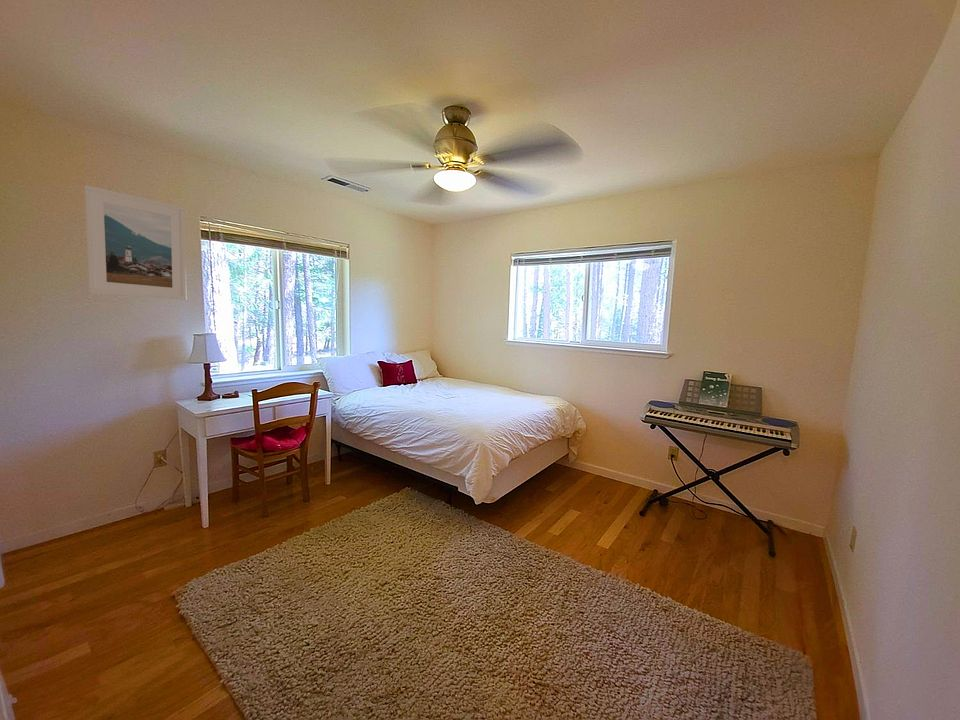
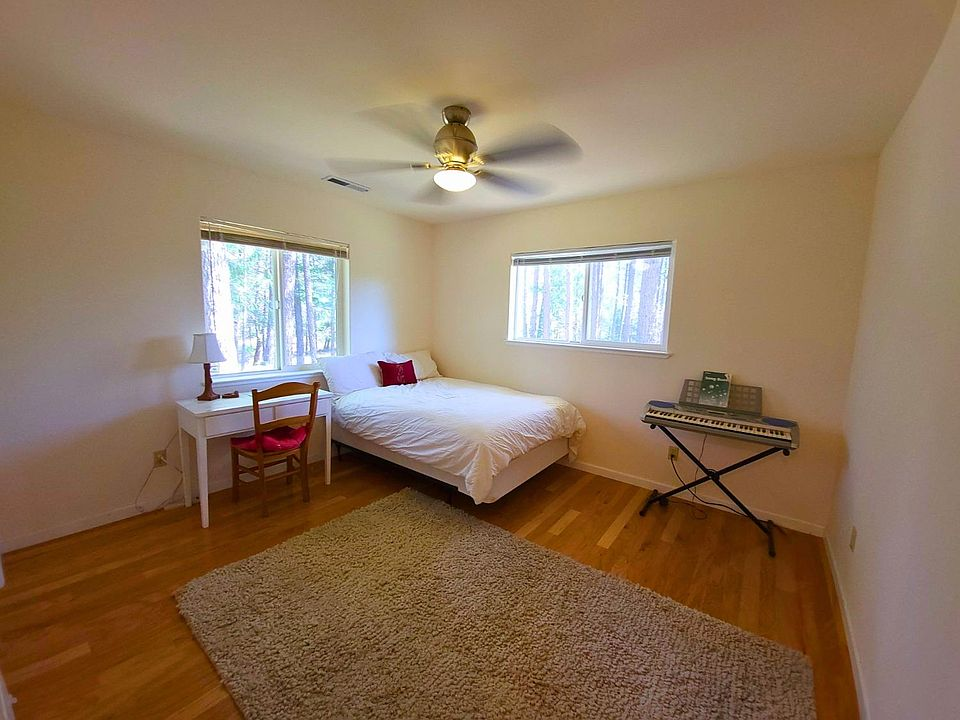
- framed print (139, 247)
